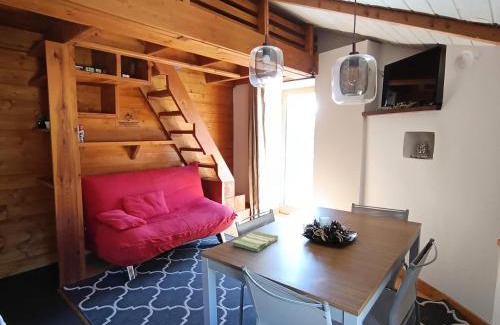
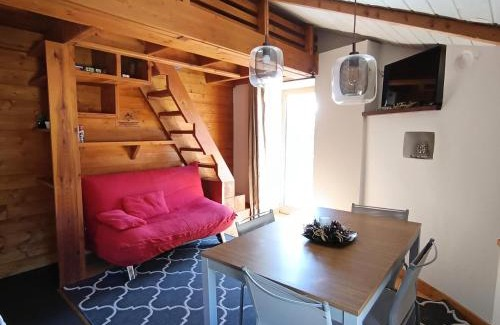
- dish towel (255, 240)
